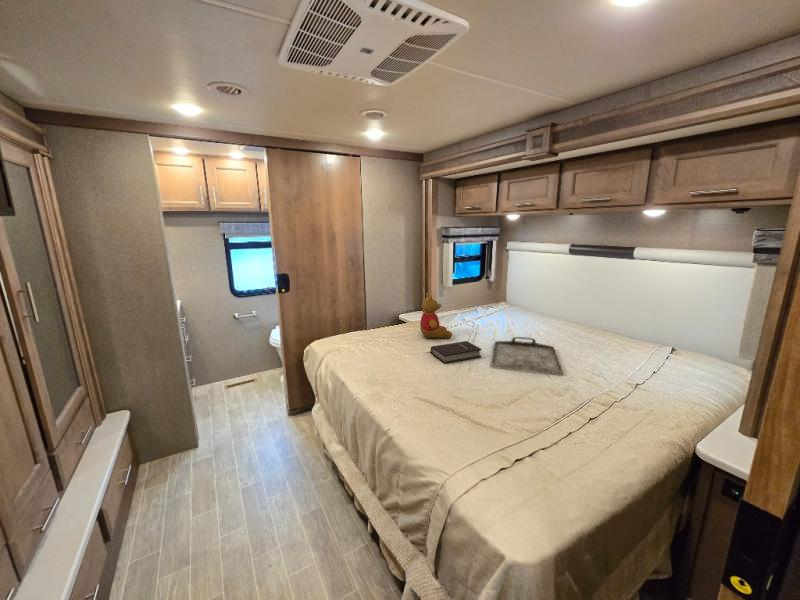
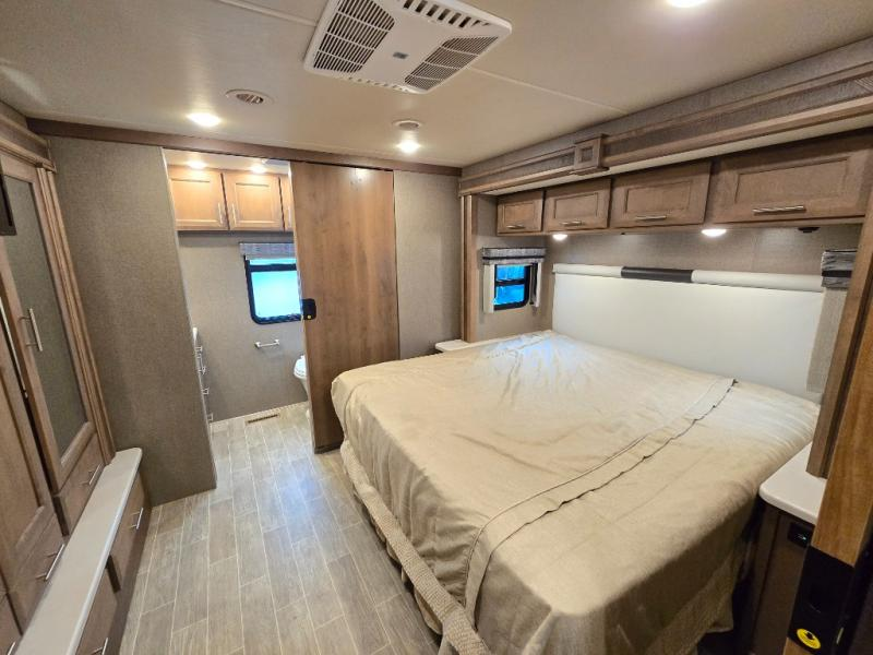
- book (455, 351)
- serving tray (524, 353)
- teddy bear (435, 315)
